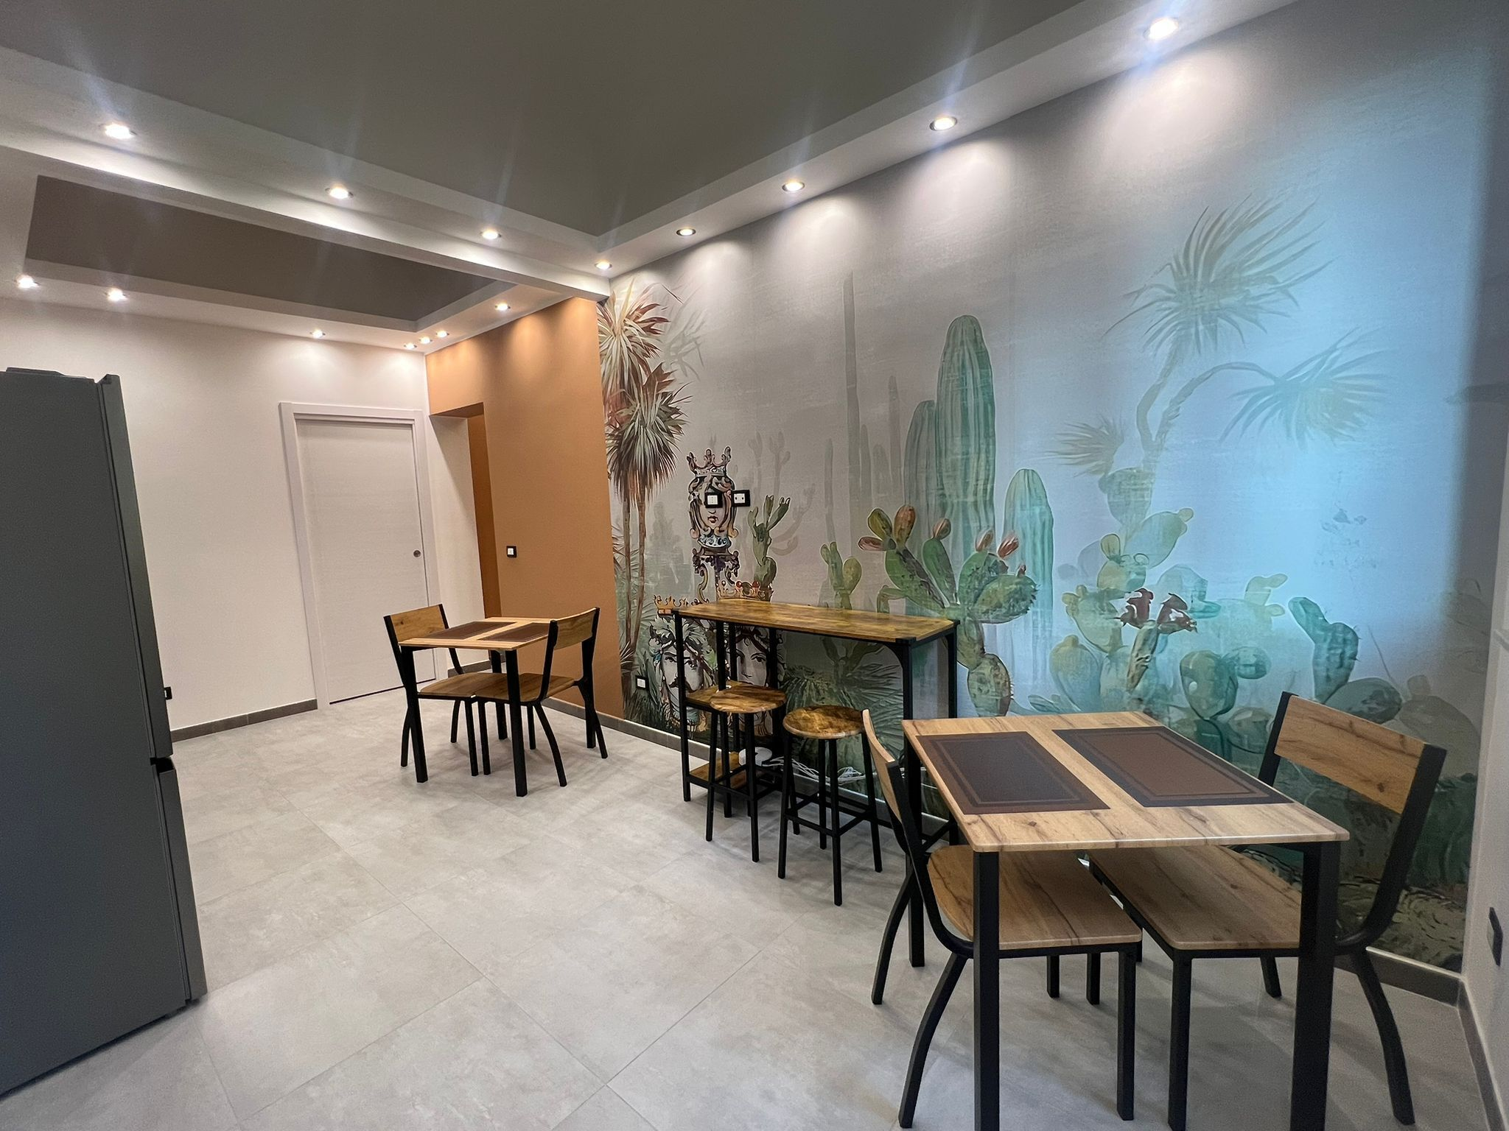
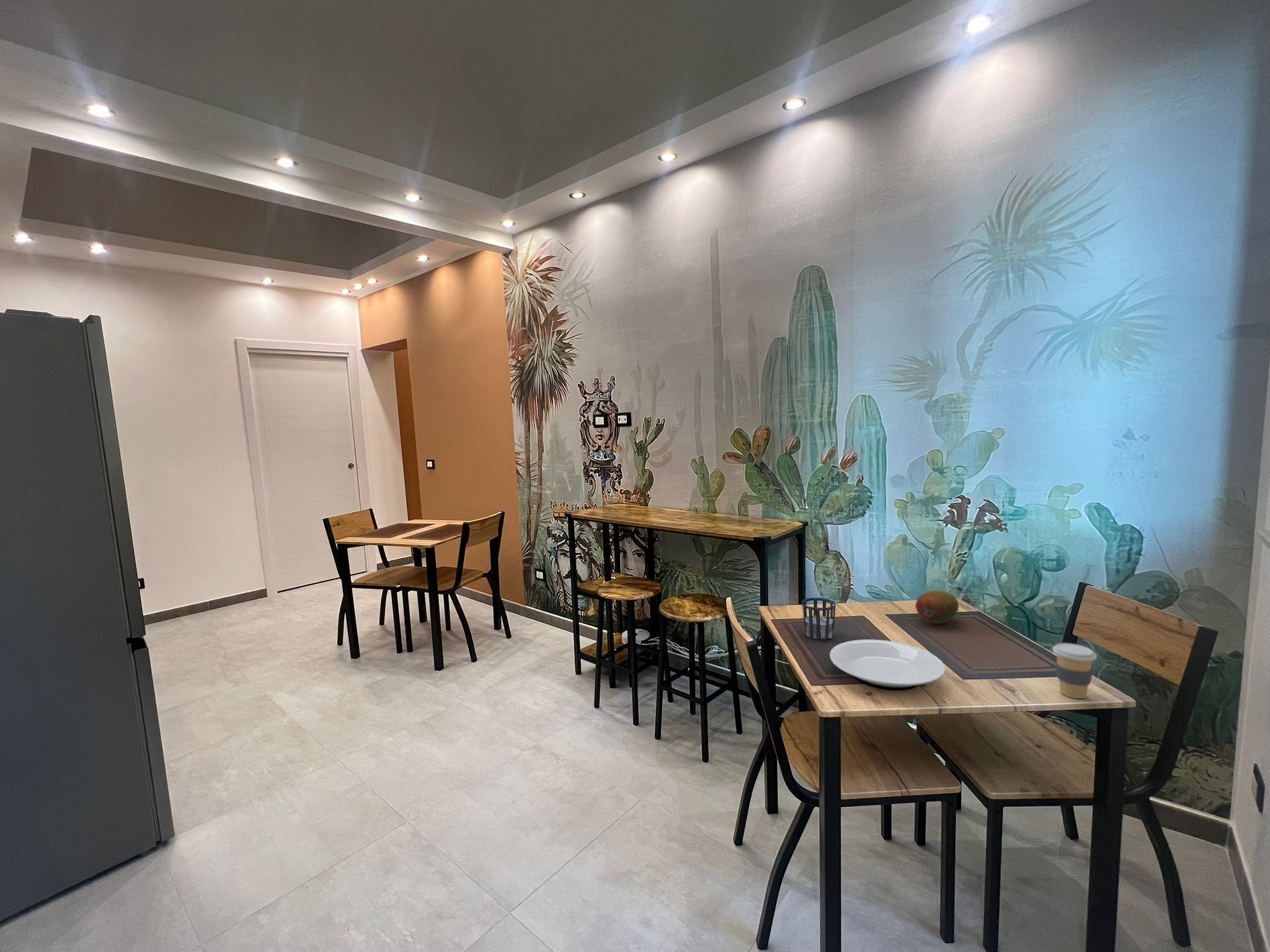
+ coffee cup (1073, 671)
+ plate (885, 667)
+ fruit (937, 606)
+ cup (819, 618)
